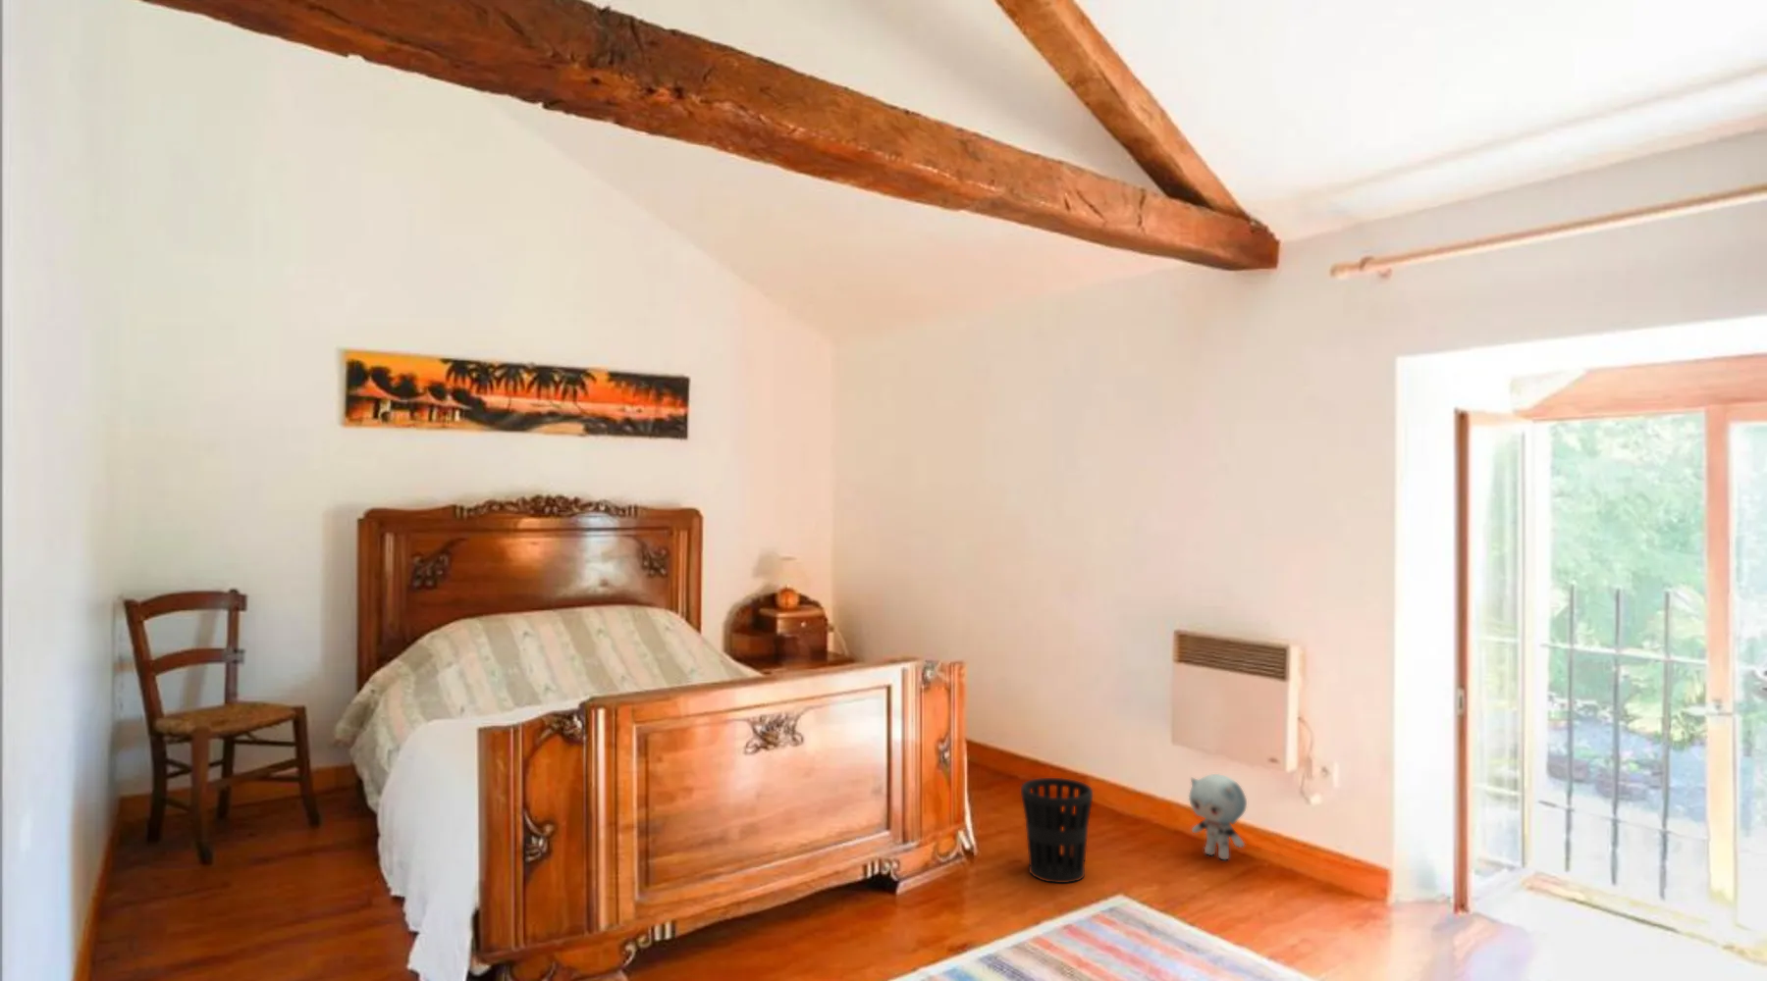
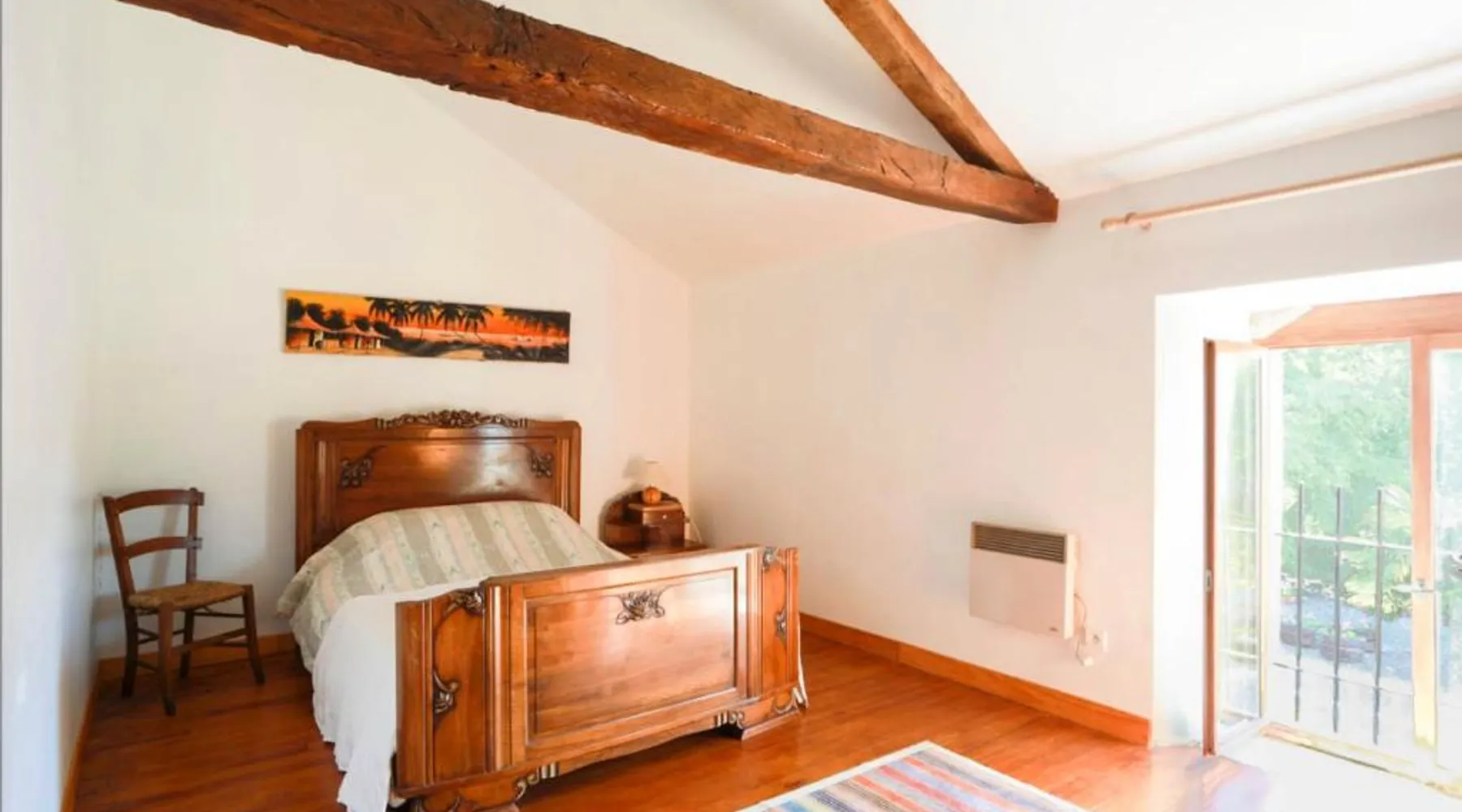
- wastebasket (1056, 829)
- plush toy (1216, 815)
